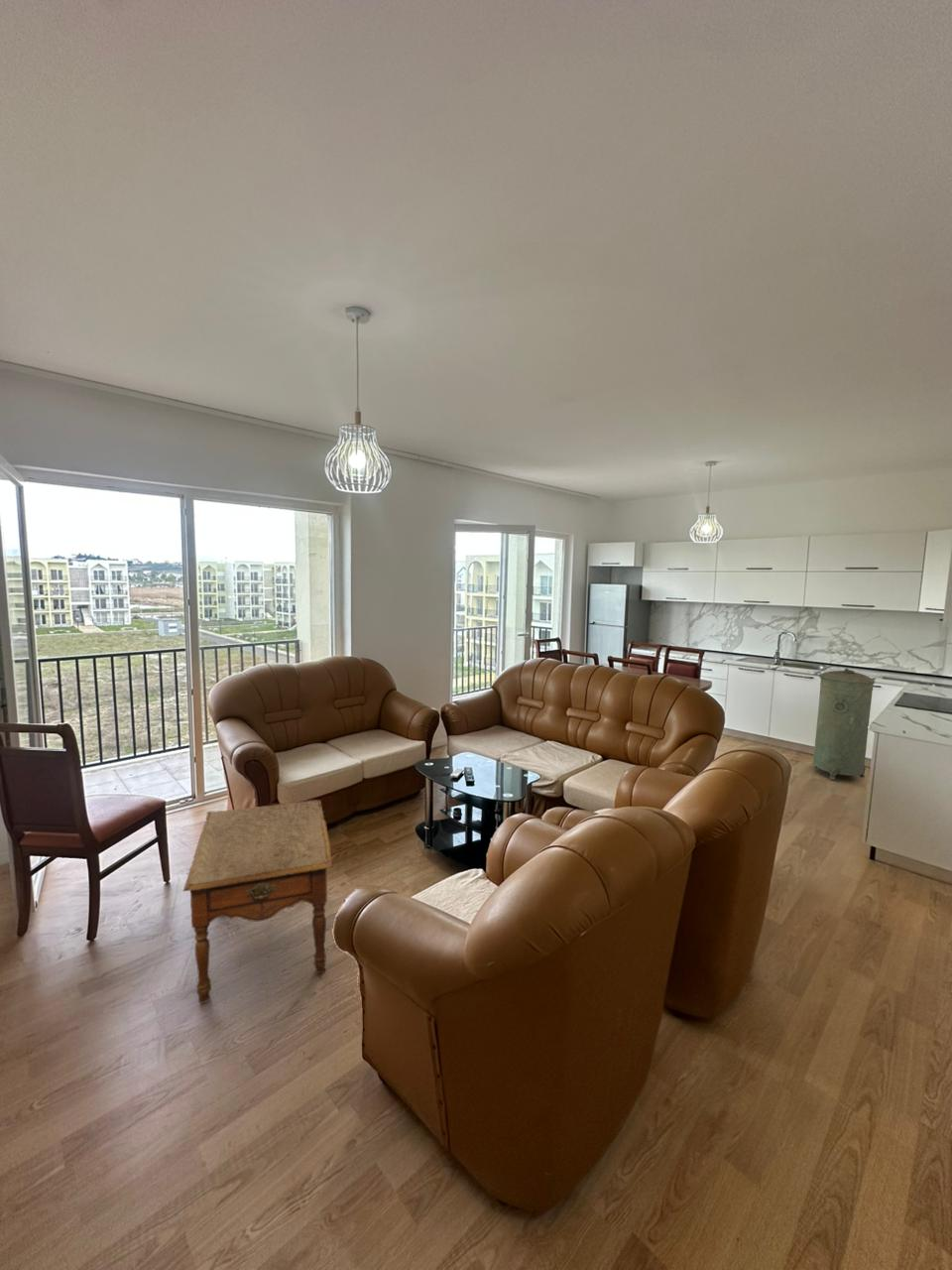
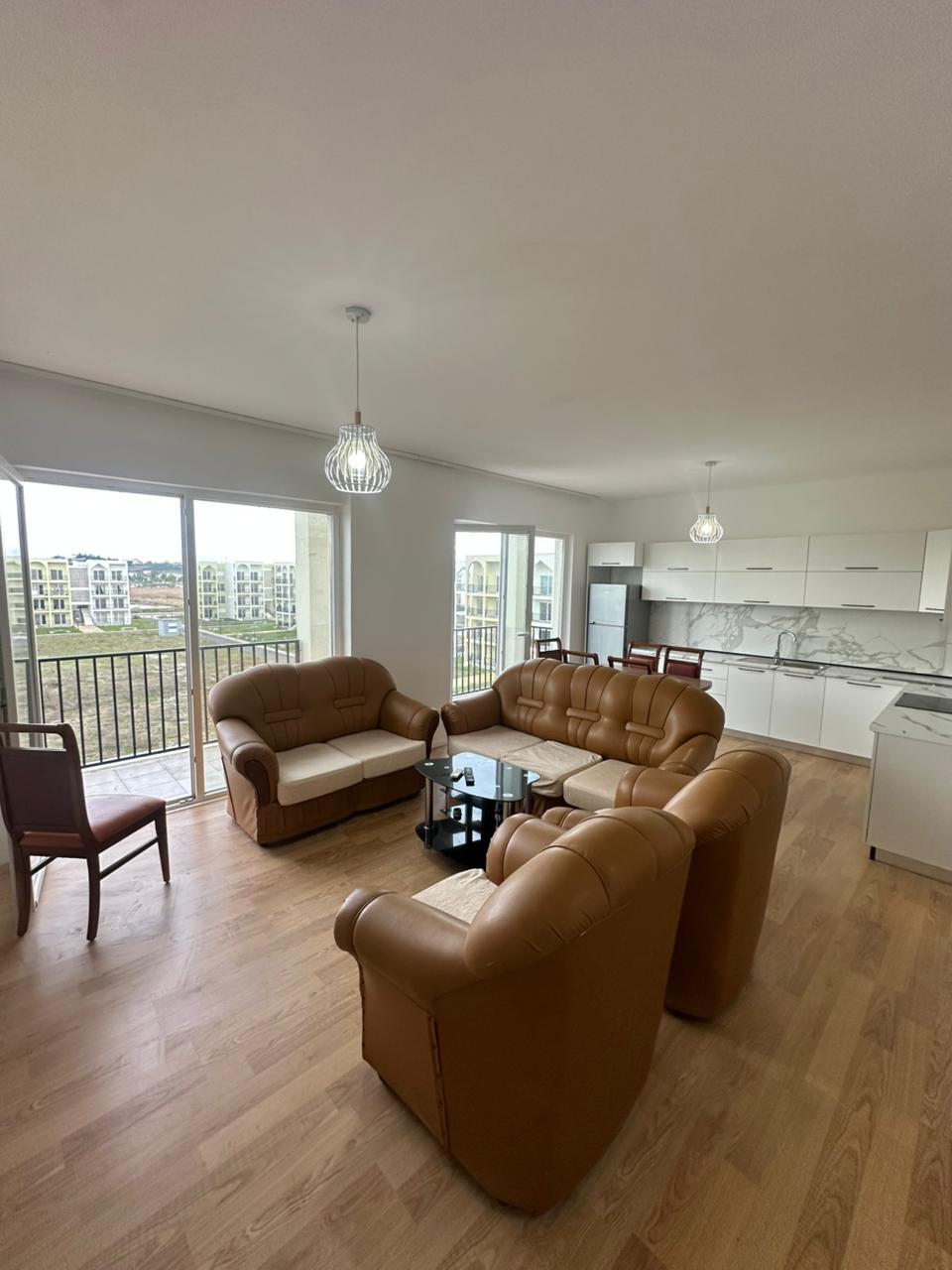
- side table (265, 887)
- trash can (841, 721)
